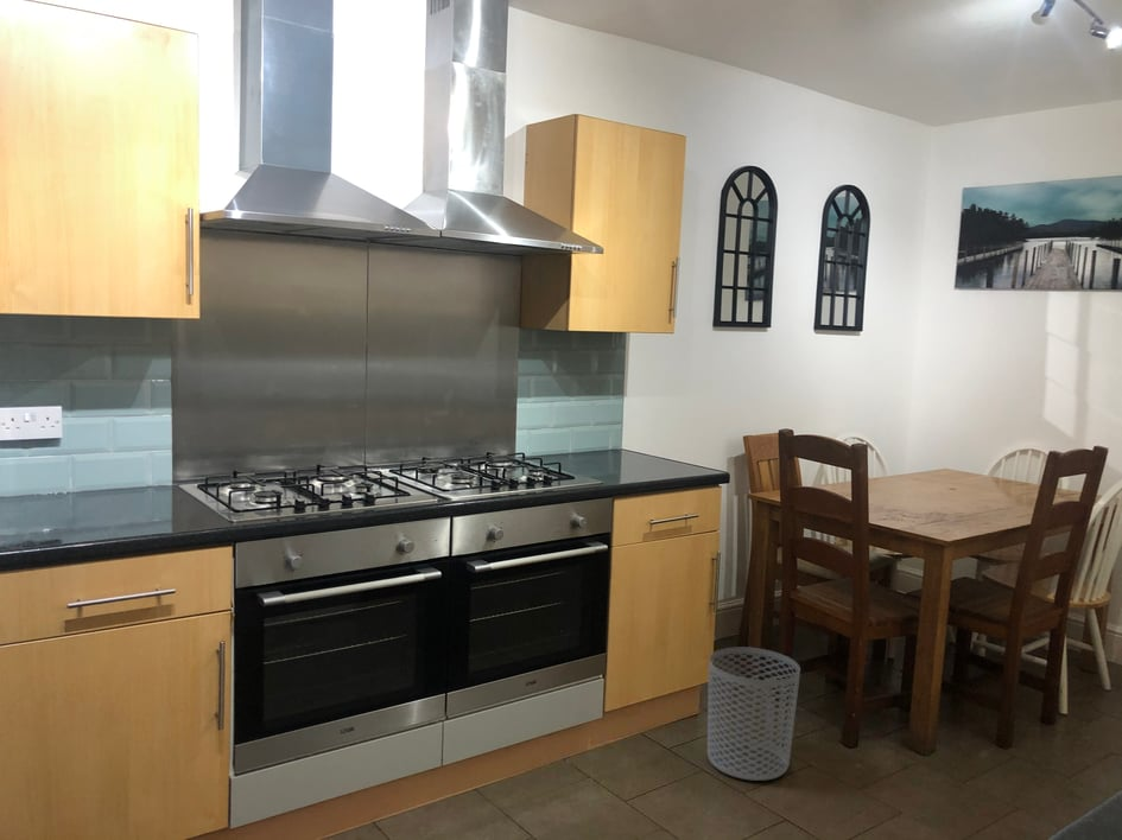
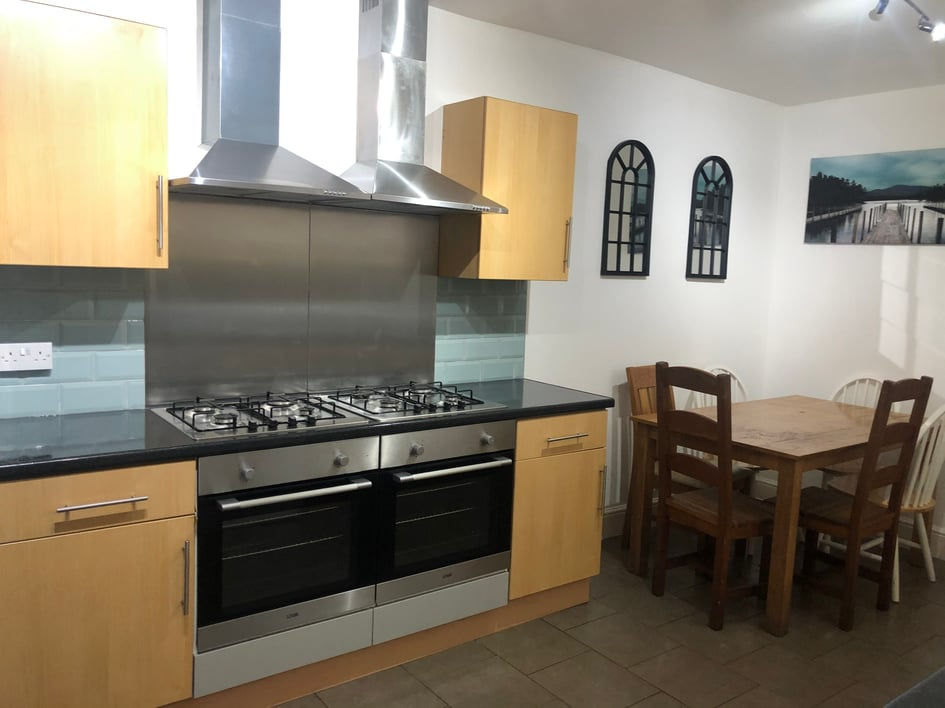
- waste bin (752, 712)
